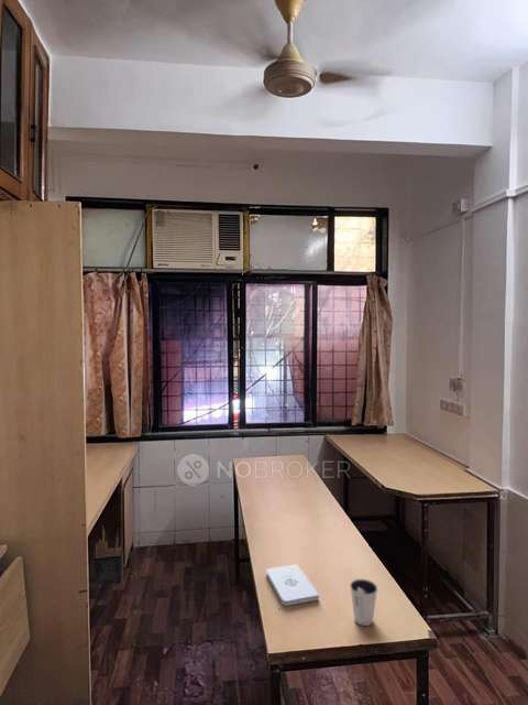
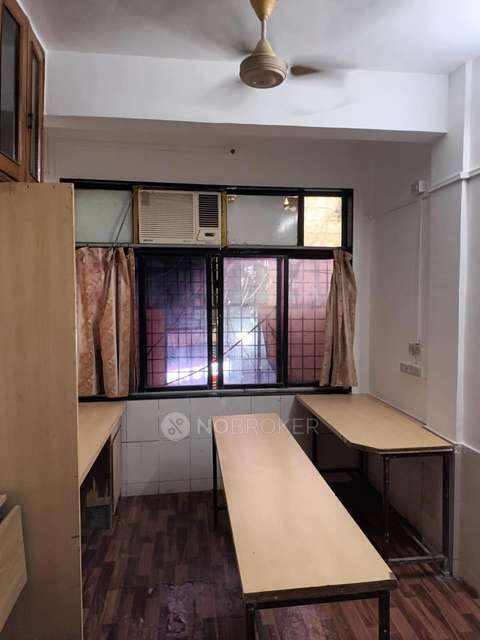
- notepad (290, 583)
- dixie cup (363, 603)
